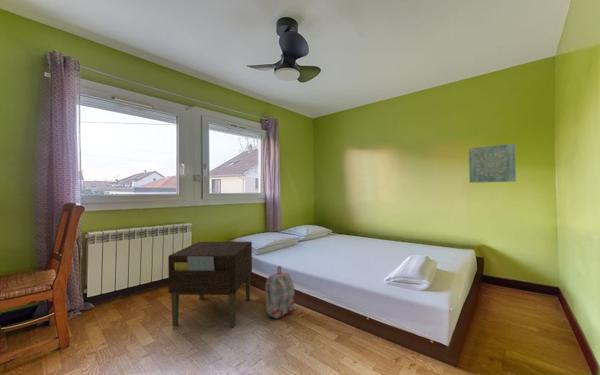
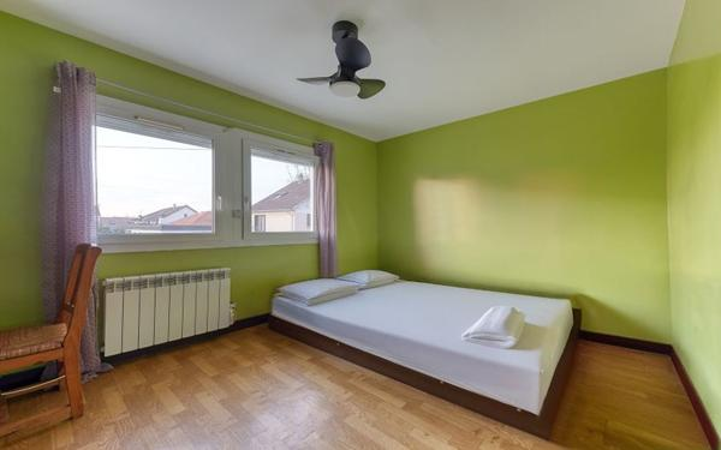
- wall art (491, 164)
- nightstand (214, 279)
- backpack (280, 290)
